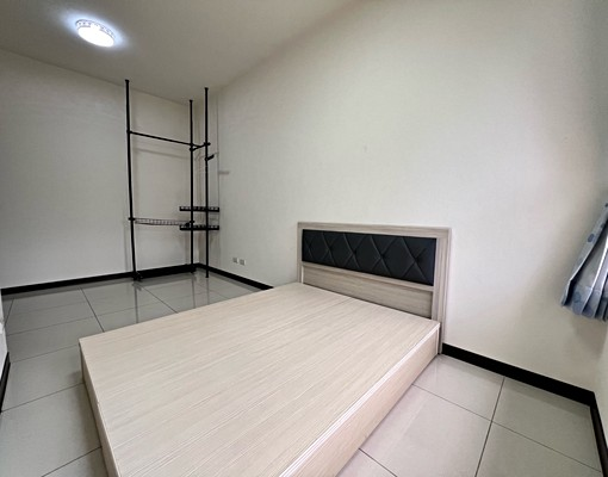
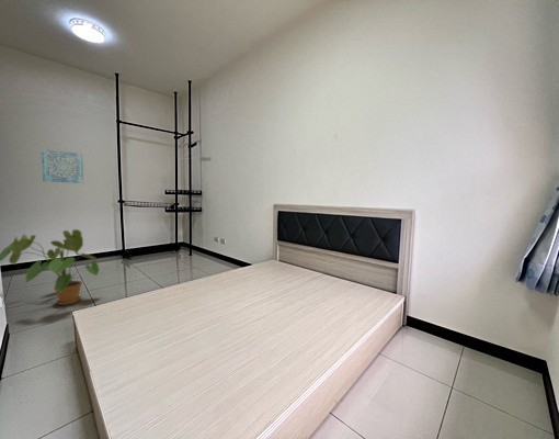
+ wall art (62, 167)
+ house plant (55, 266)
